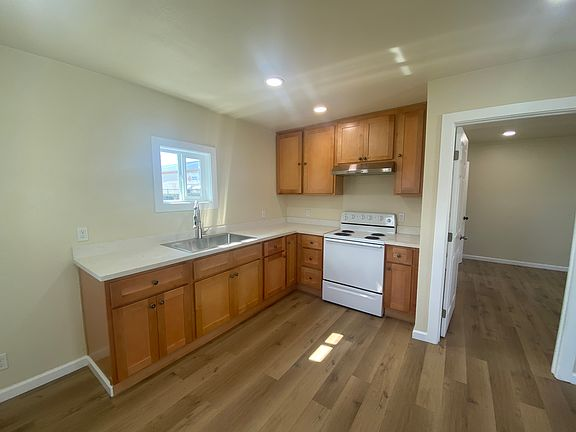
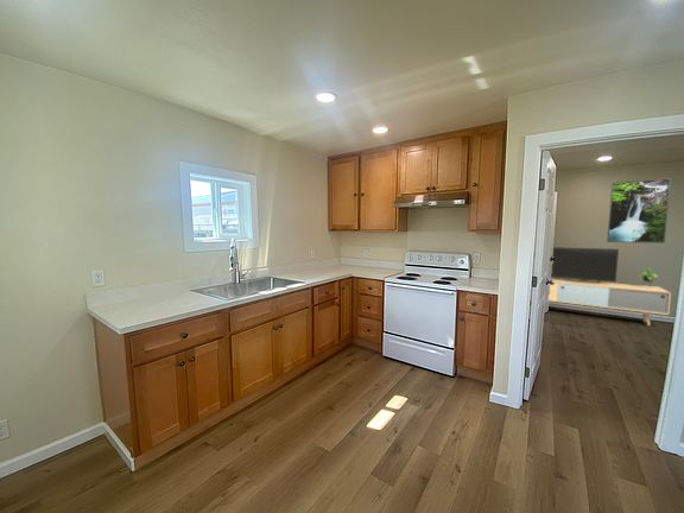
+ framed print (636, 211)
+ media console (581, 281)
